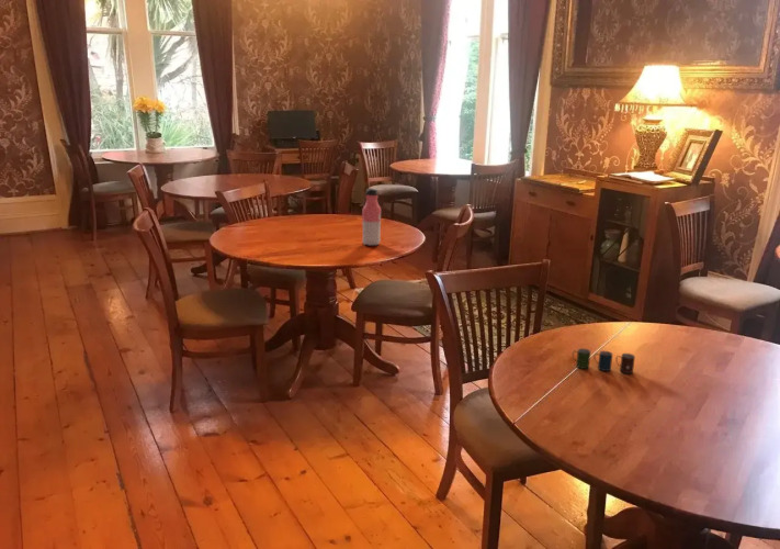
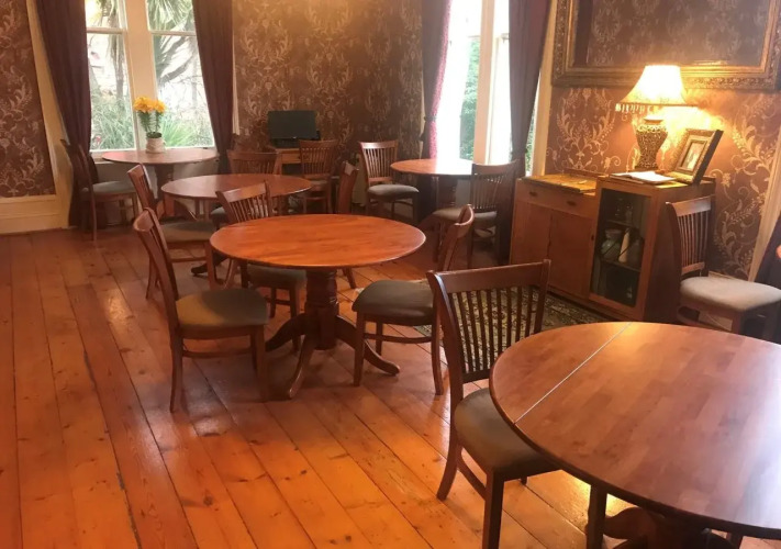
- water bottle (371, 216)
- cup (602, 355)
